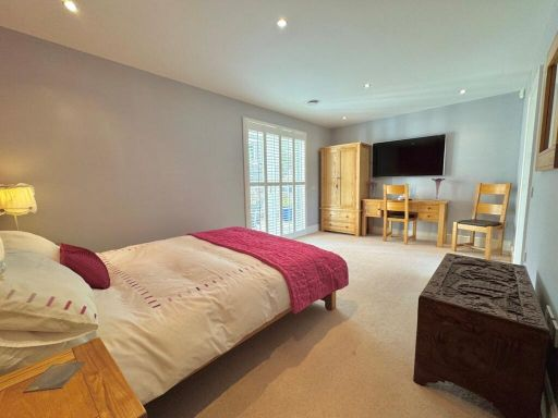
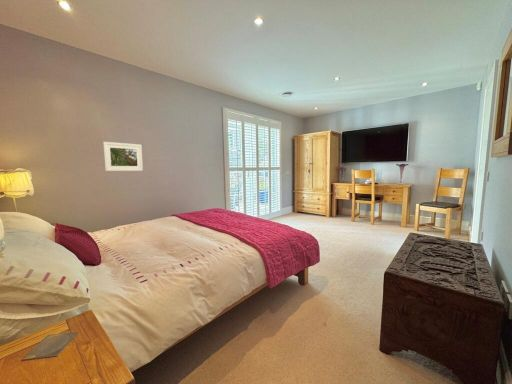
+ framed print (124, 157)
